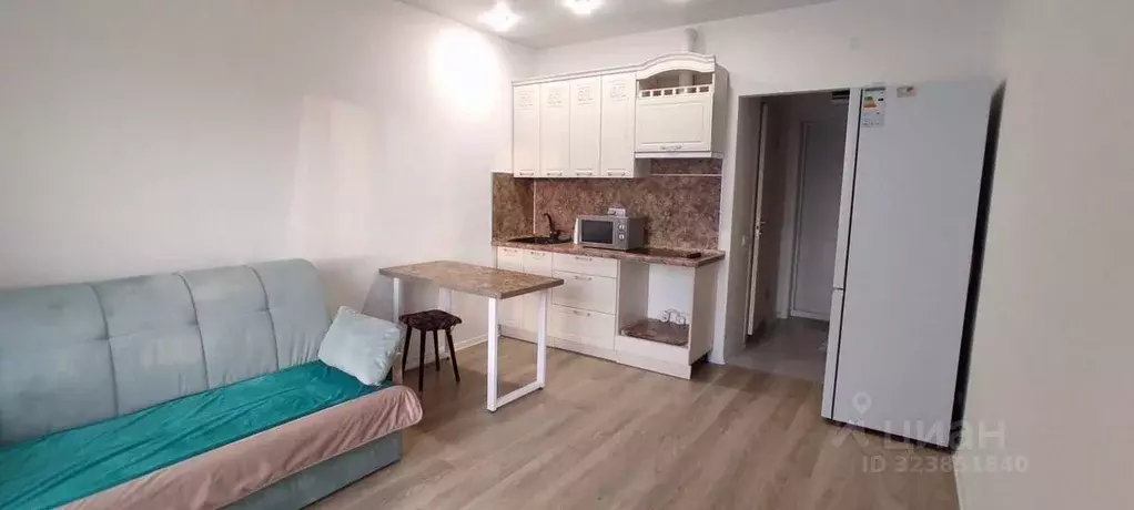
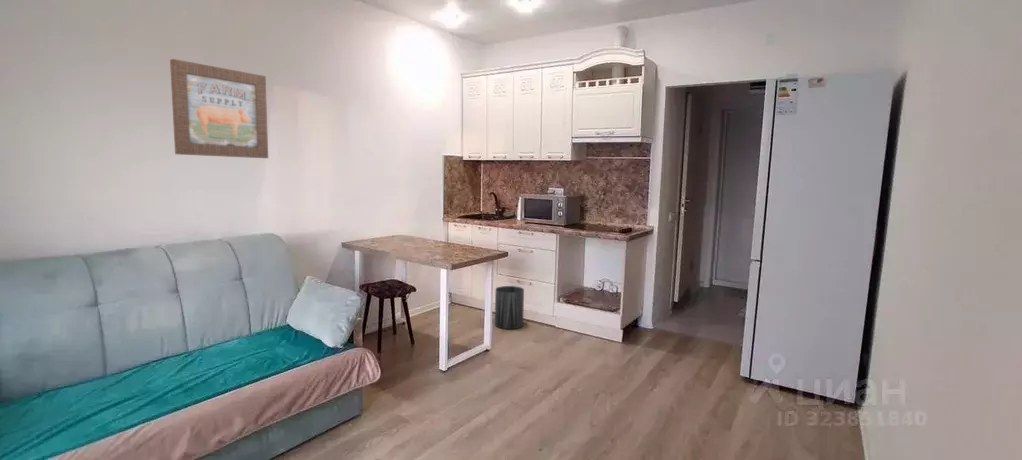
+ trash can (509, 307)
+ wall art (223, 112)
